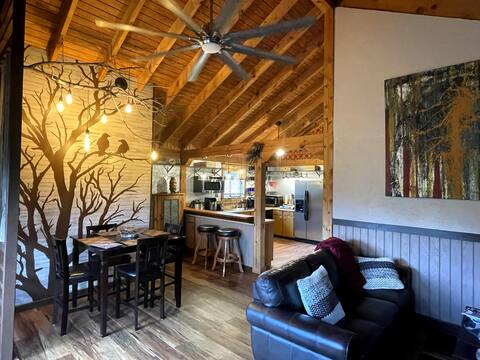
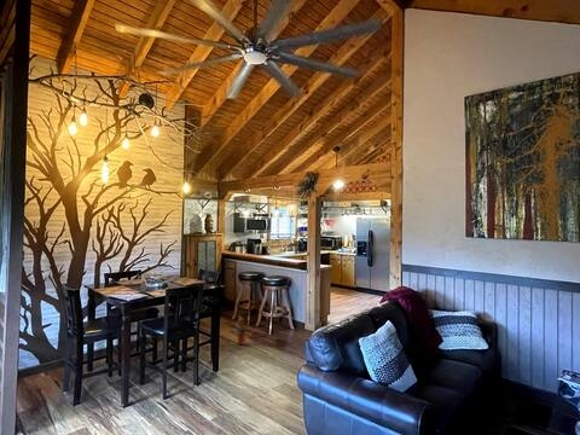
+ potted plant (240, 331)
